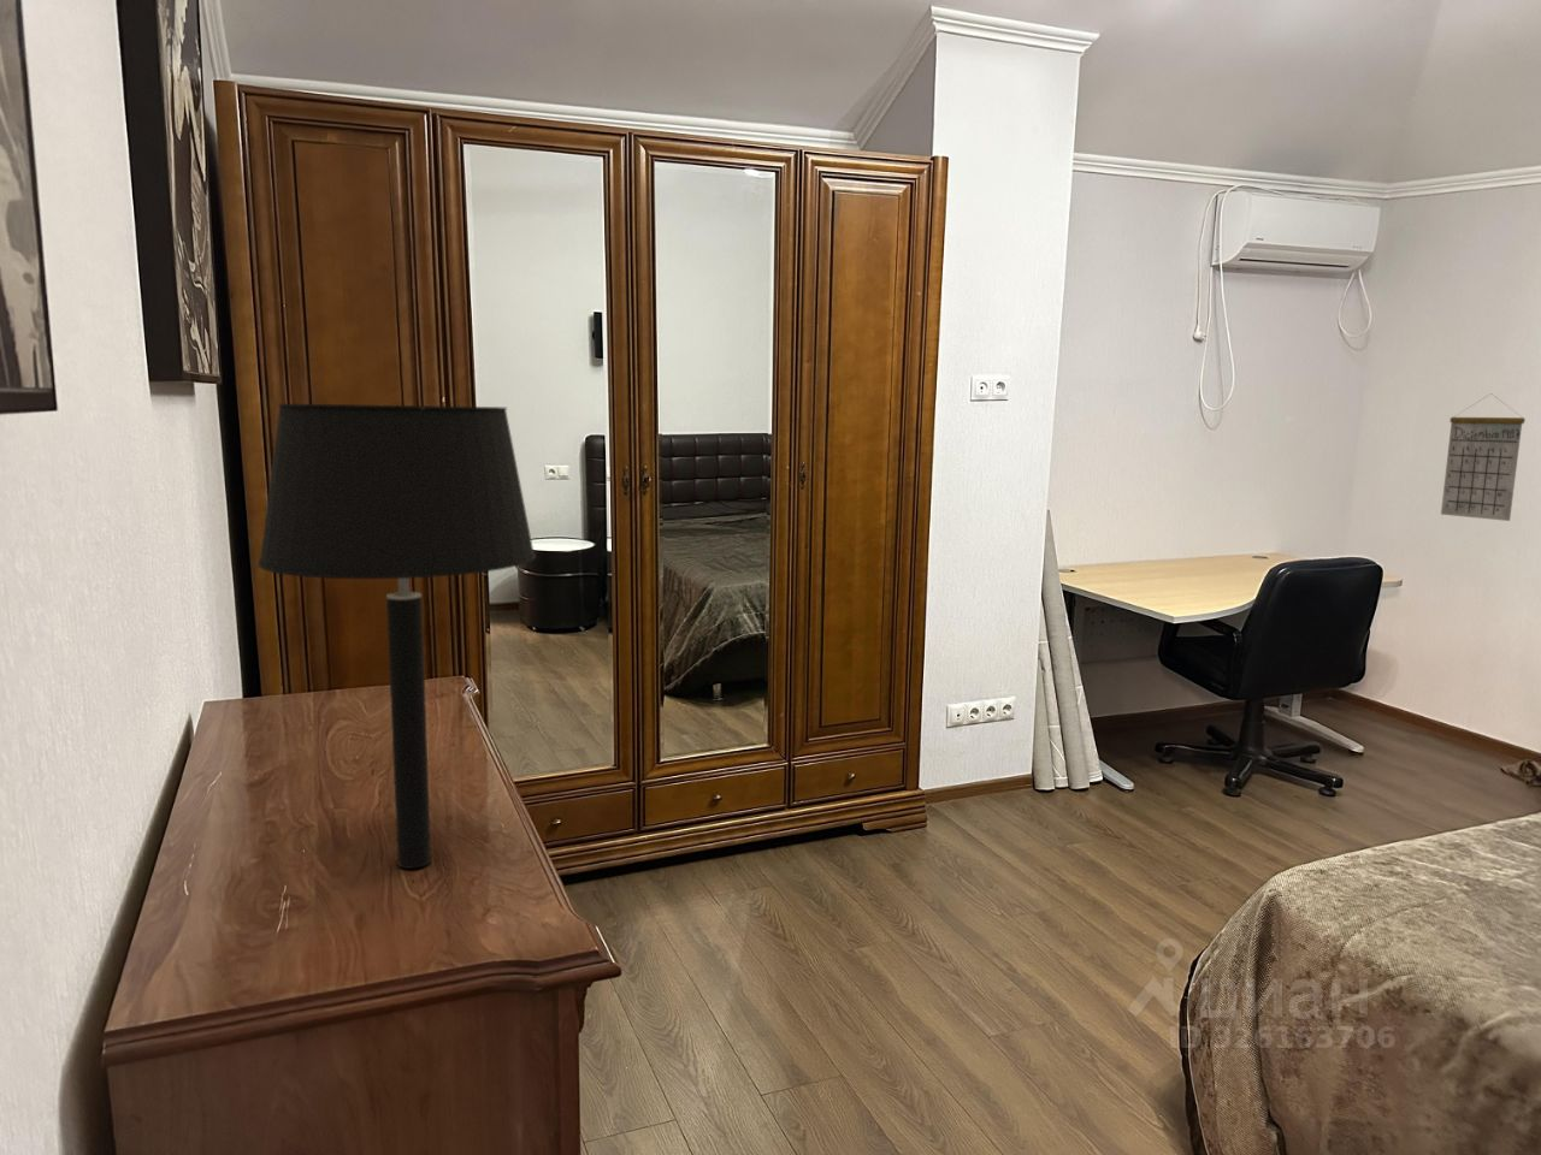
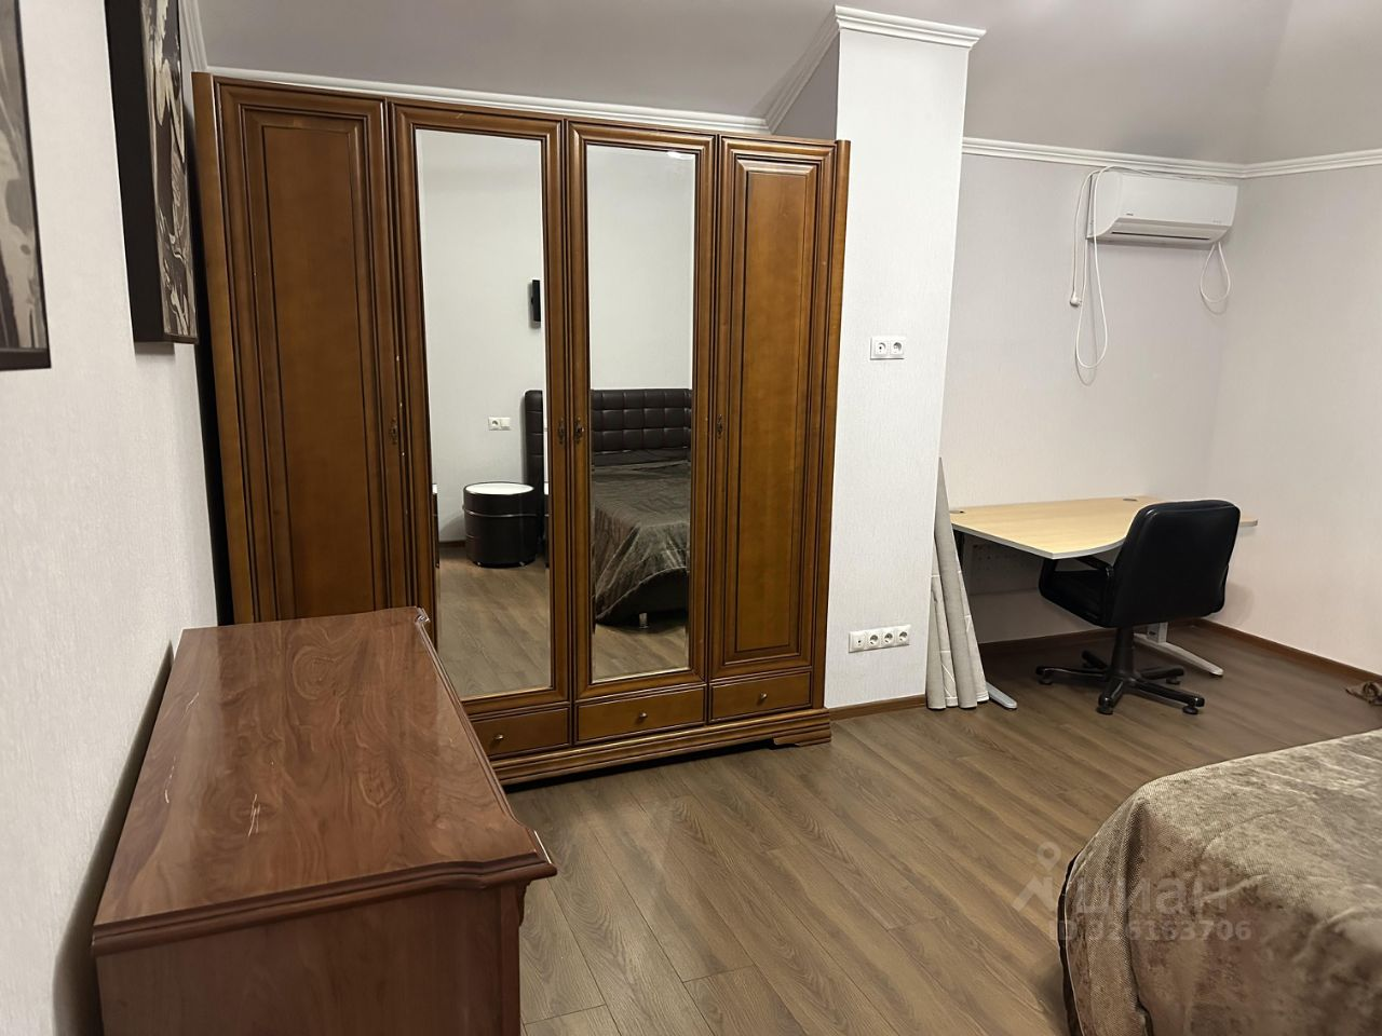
- calendar (1482, 456)
- table lamp (405, 642)
